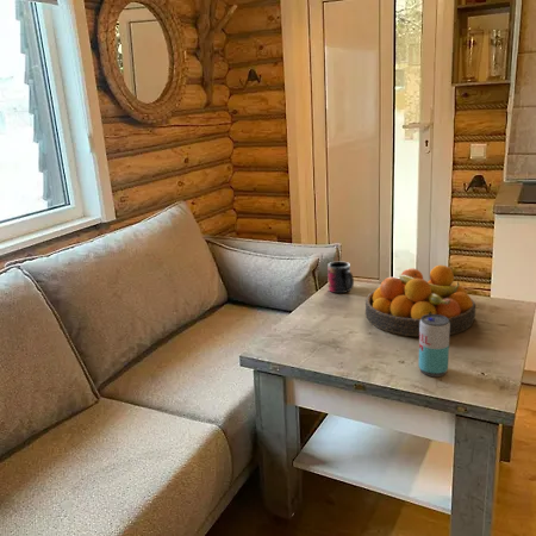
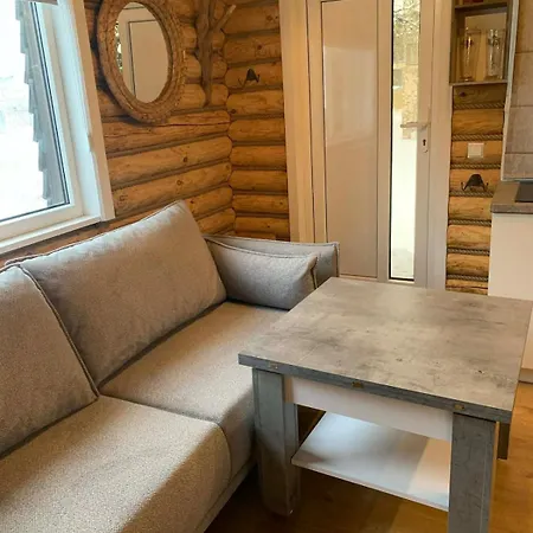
- beverage can (434, 344)
- fruit bowl (419, 293)
- mug (342, 278)
